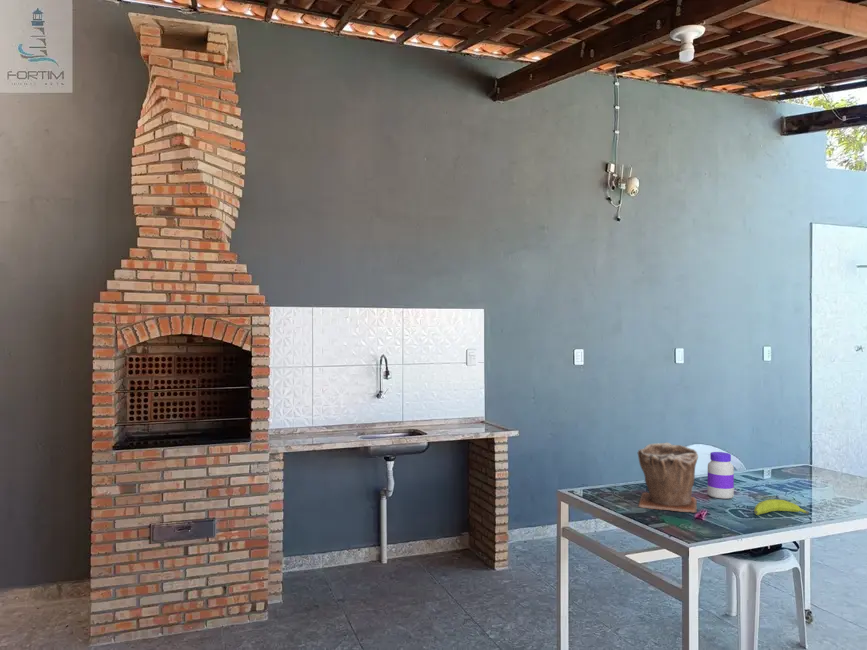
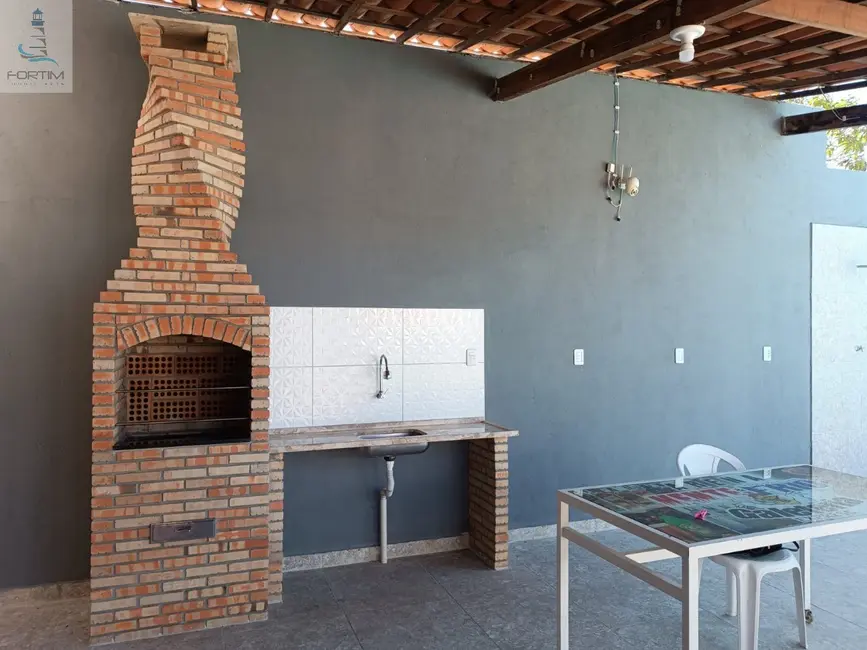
- plant pot (667, 475)
- jar (720, 474)
- fruit (778, 508)
